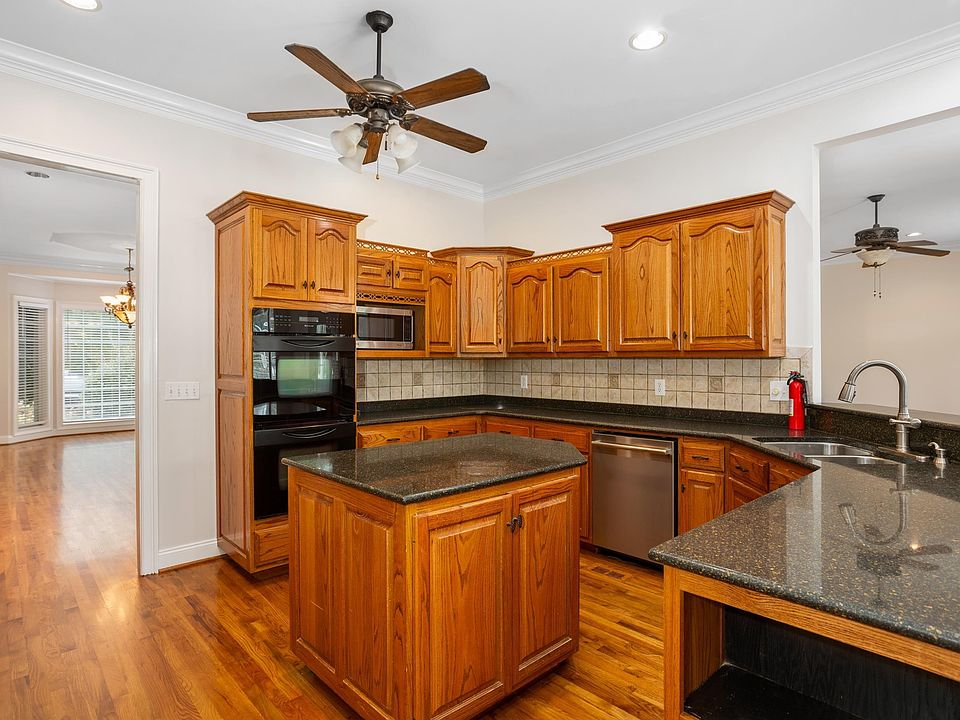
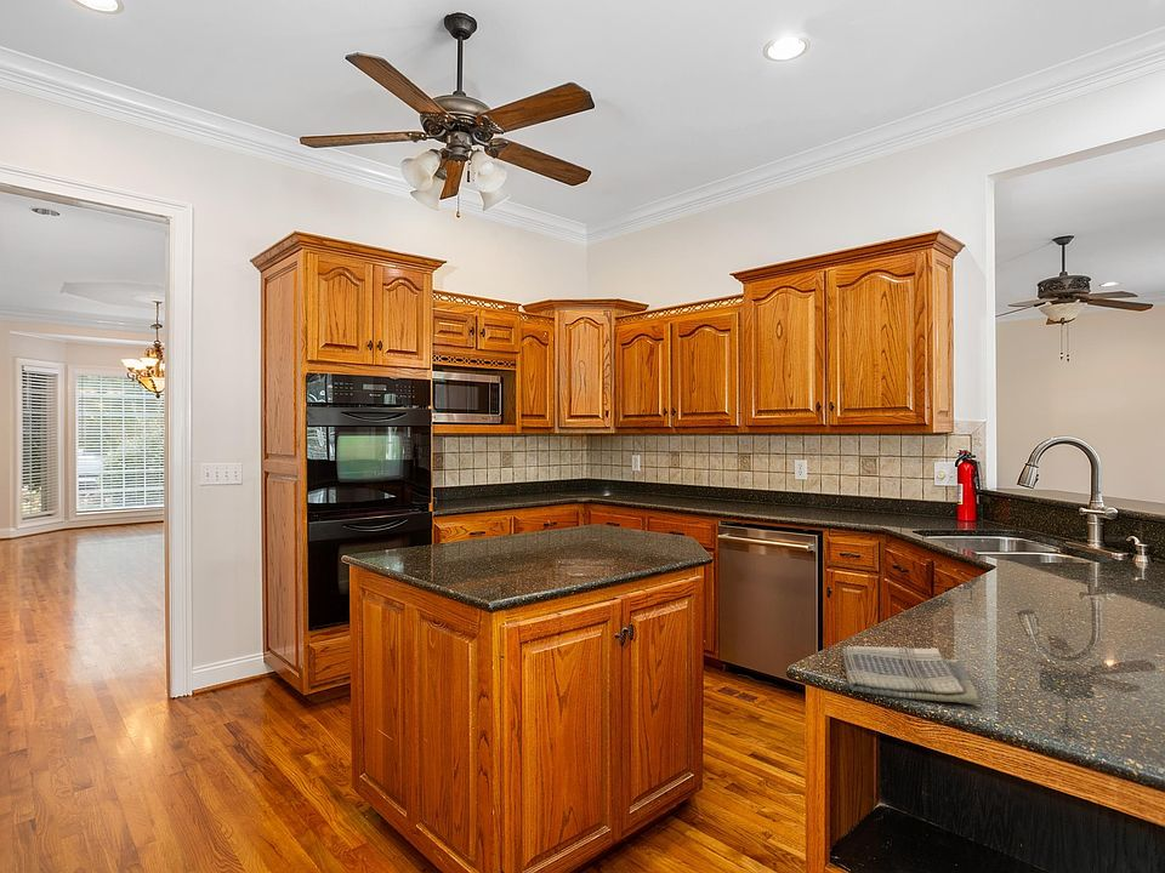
+ dish towel (905, 669)
